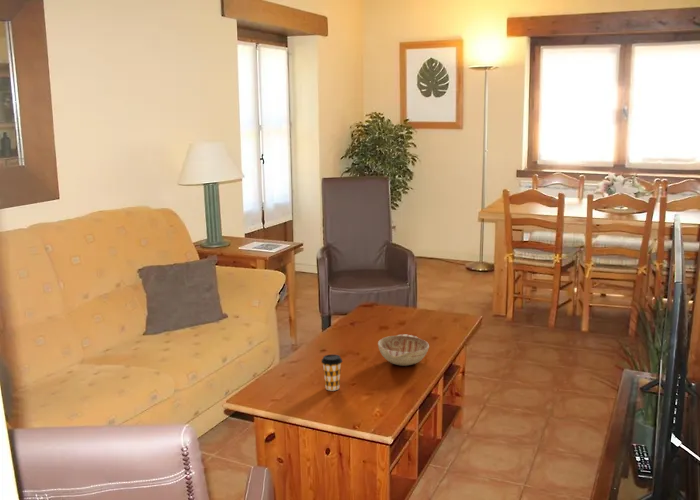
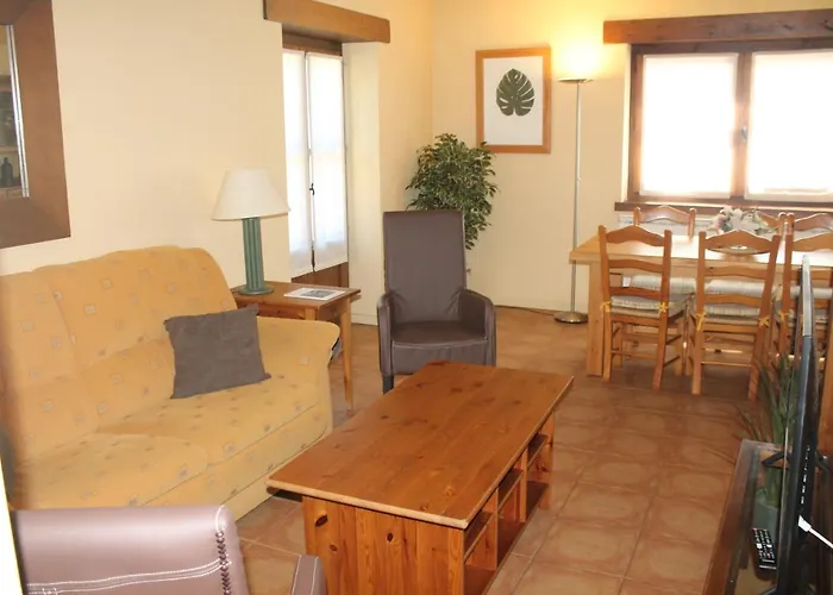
- coffee cup (332, 372)
- decorative bowl (403, 352)
